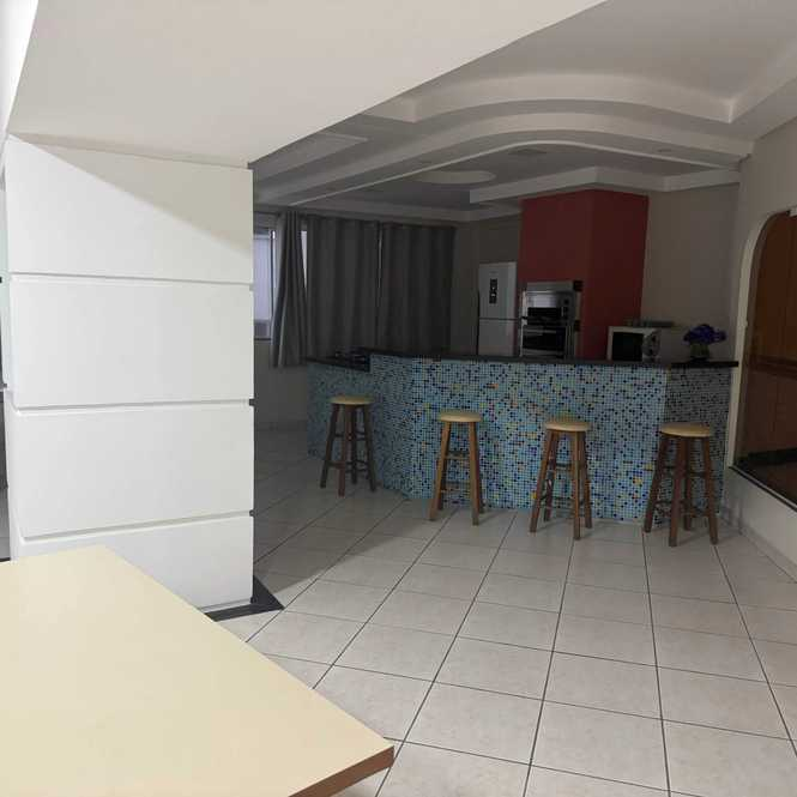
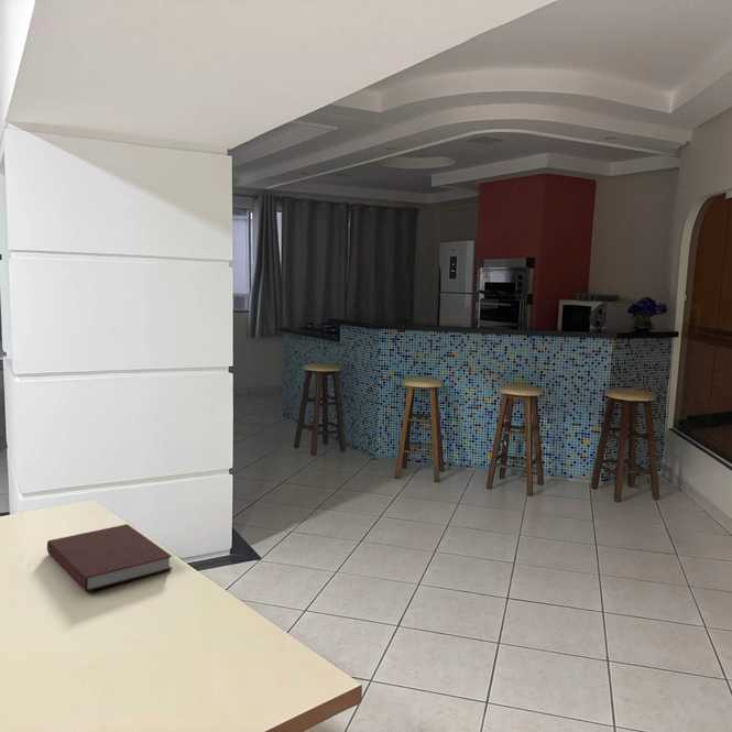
+ notebook (108, 554)
